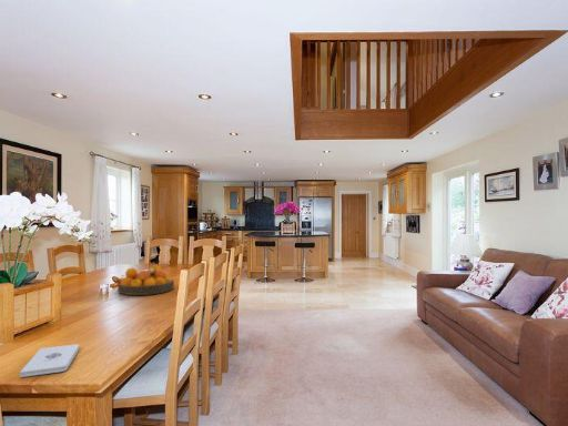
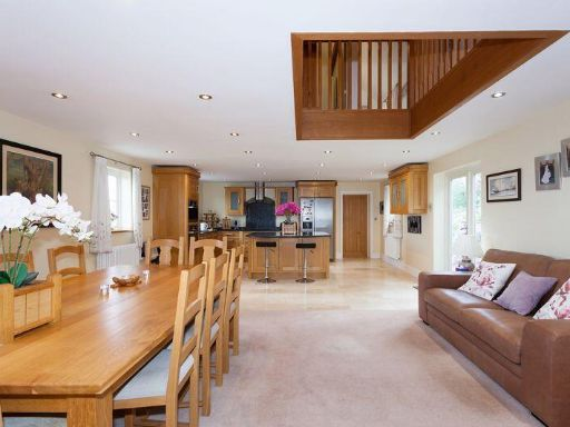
- fruit bowl (146, 277)
- notepad (52, 358)
